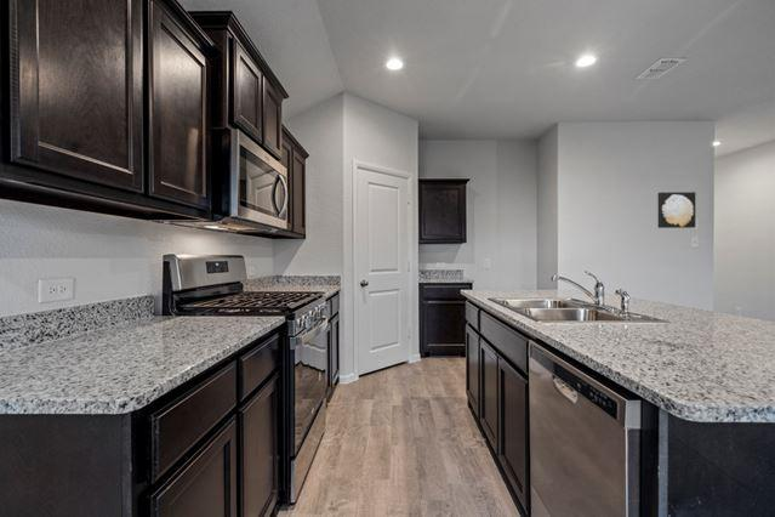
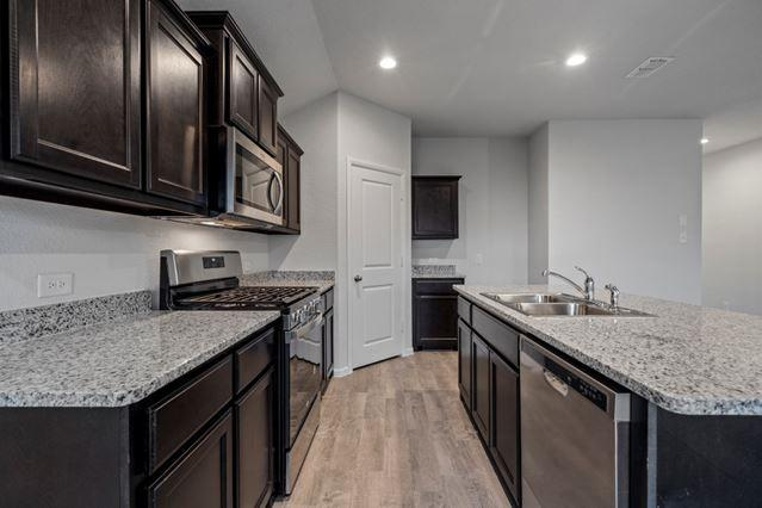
- wall art (676, 210)
